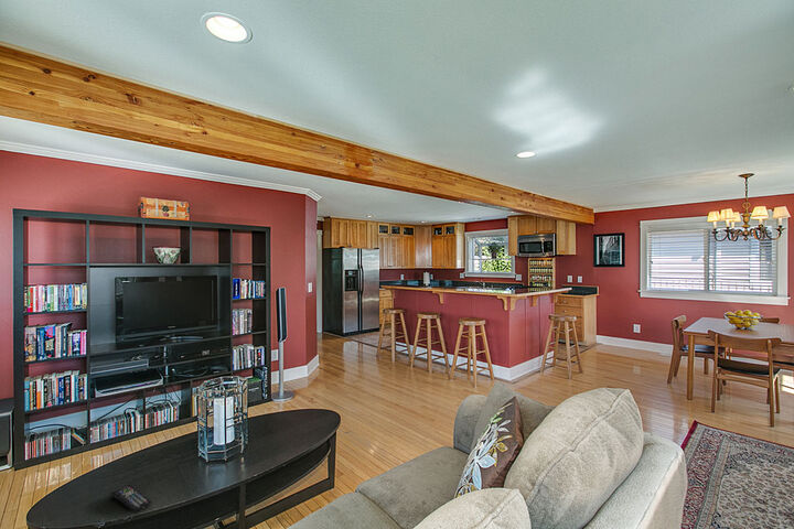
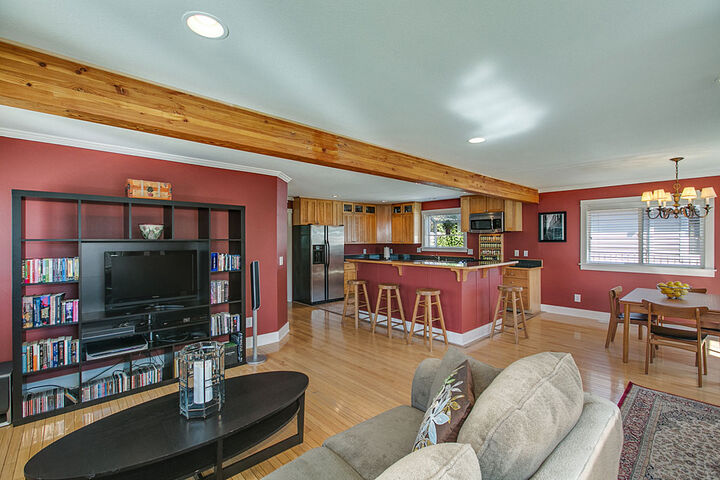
- remote control (130, 497)
